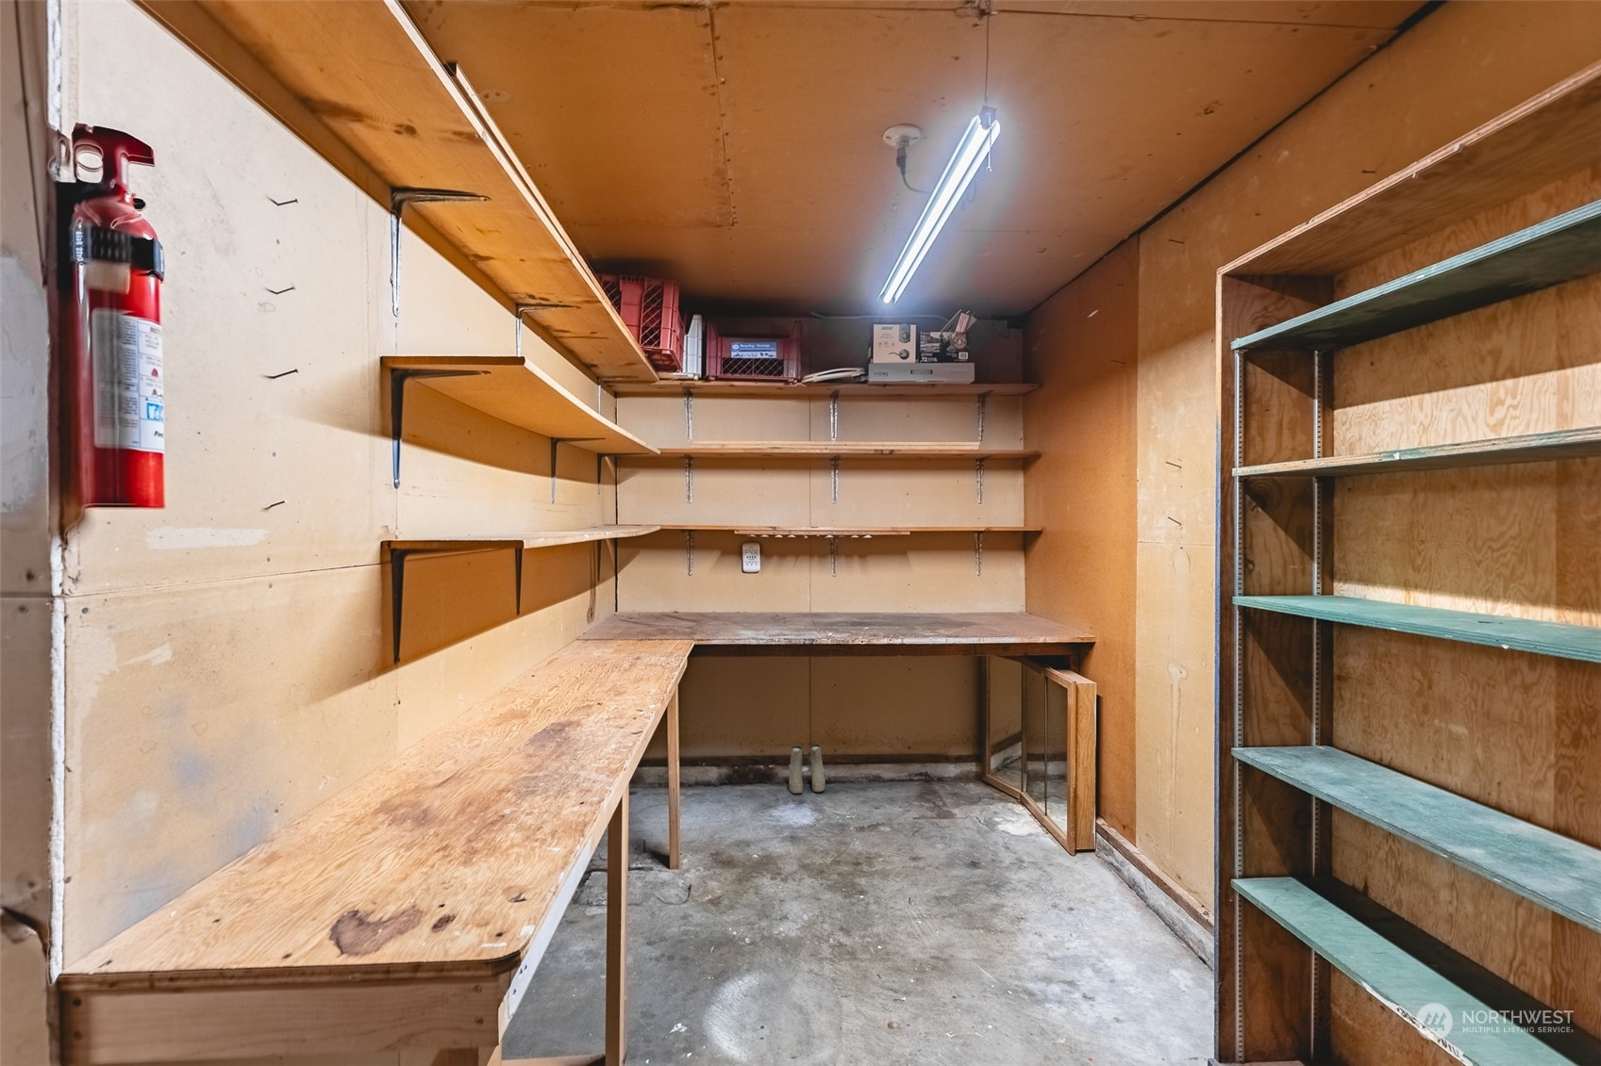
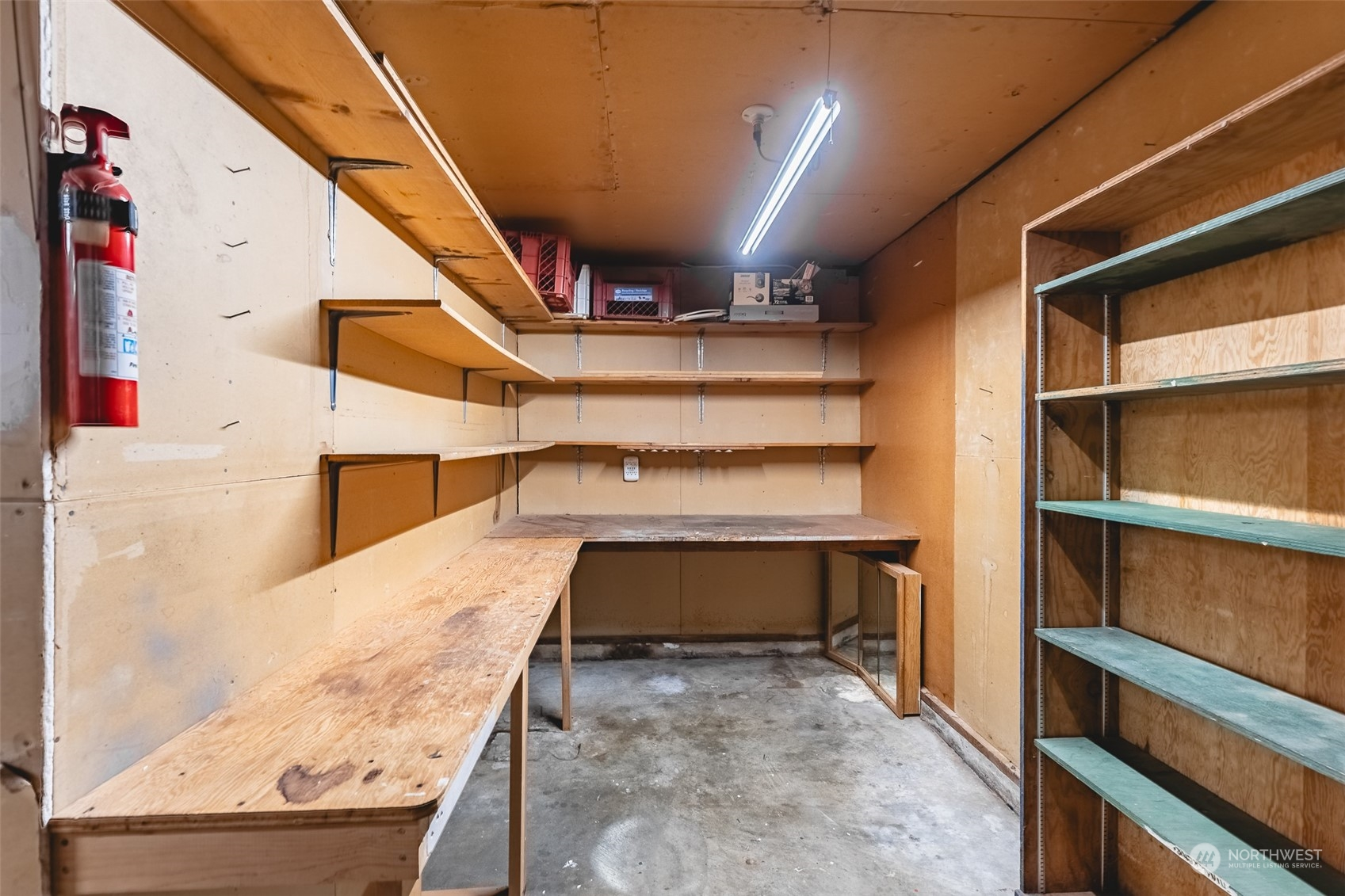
- boots (808, 764)
